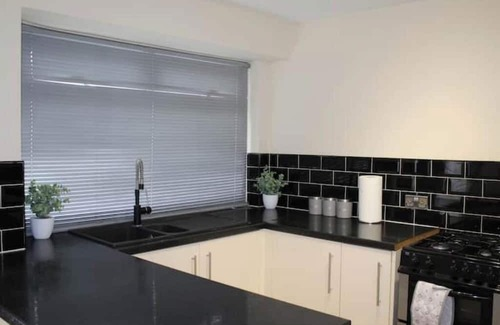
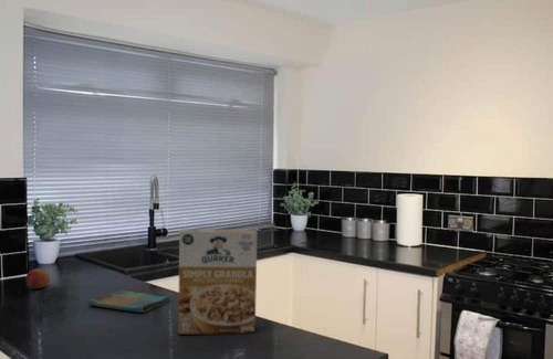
+ fruit (38, 278)
+ dish towel (129, 299)
+ cereal box (218, 281)
